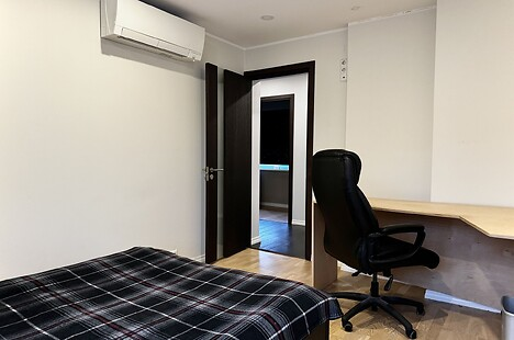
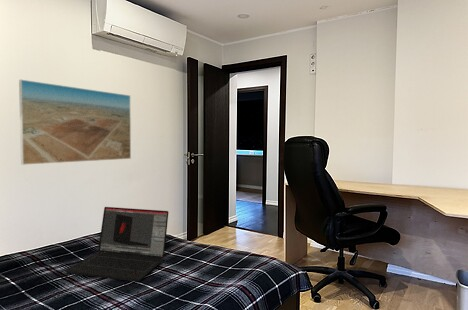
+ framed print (83, 125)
+ laptop (120, 240)
